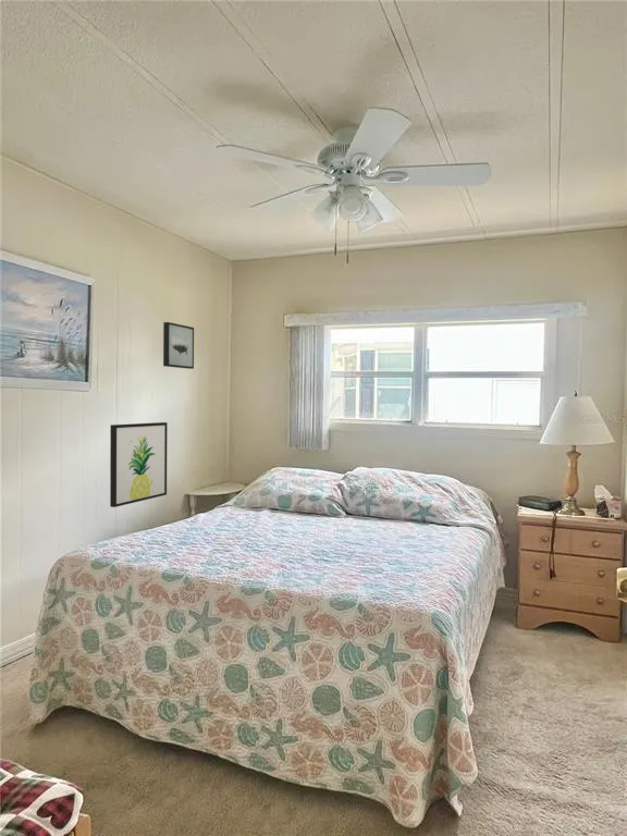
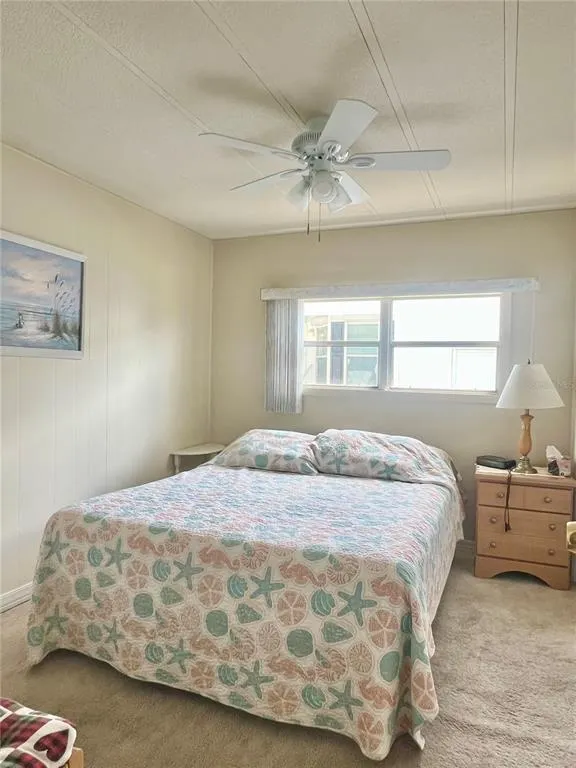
- wall art (179, 346)
- wall art (140, 462)
